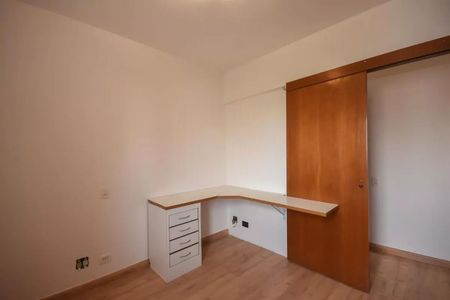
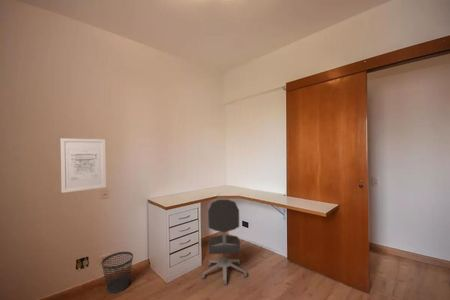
+ wastebasket (117, 273)
+ office chair (223, 234)
+ wall art (84, 164)
